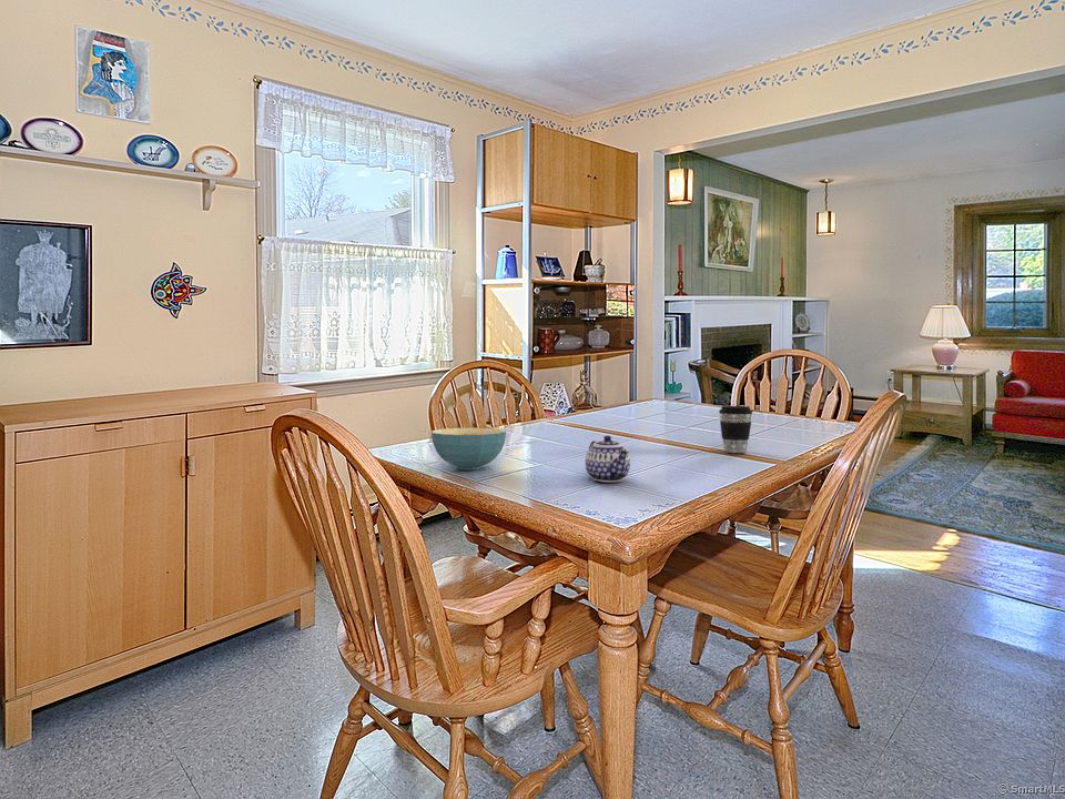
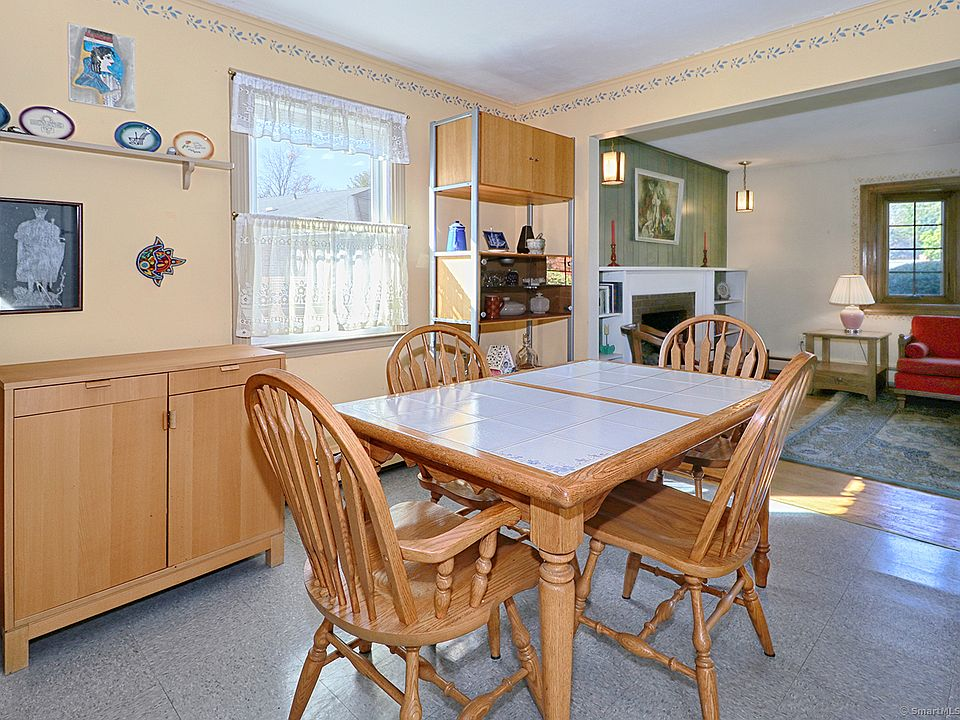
- coffee cup (734, 428)
- teapot (607, 457)
- cereal bowl (468, 449)
